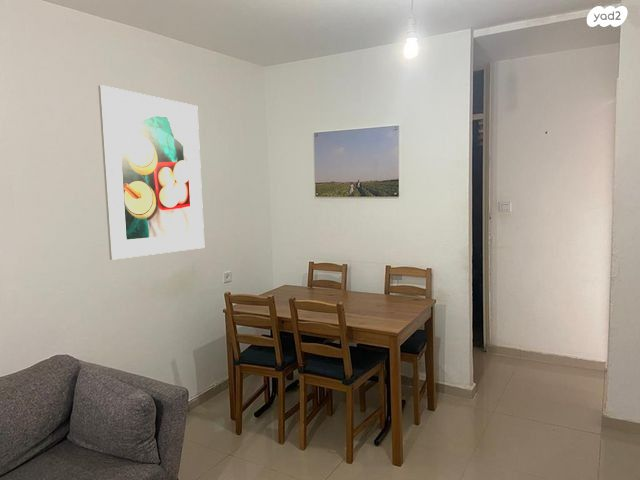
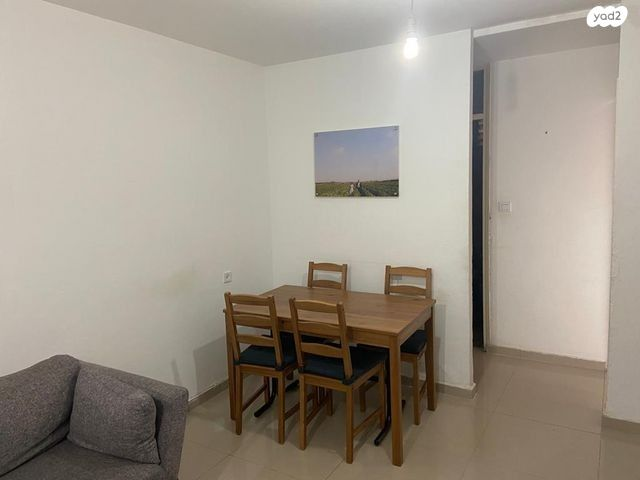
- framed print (157, 175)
